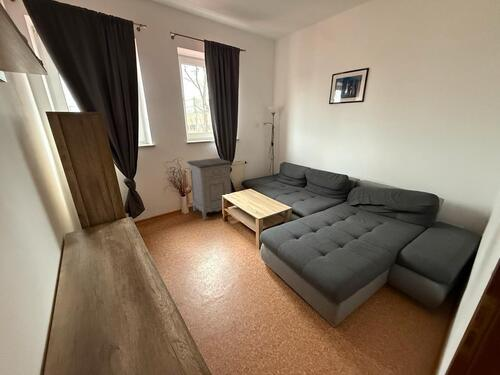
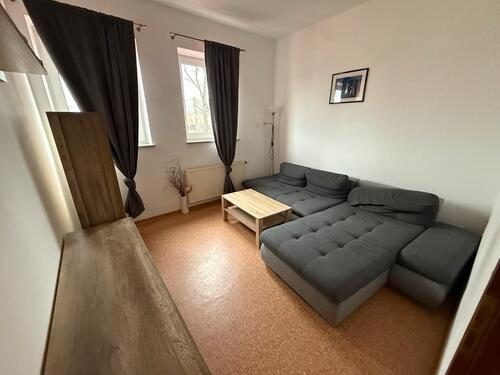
- nightstand (212, 188)
